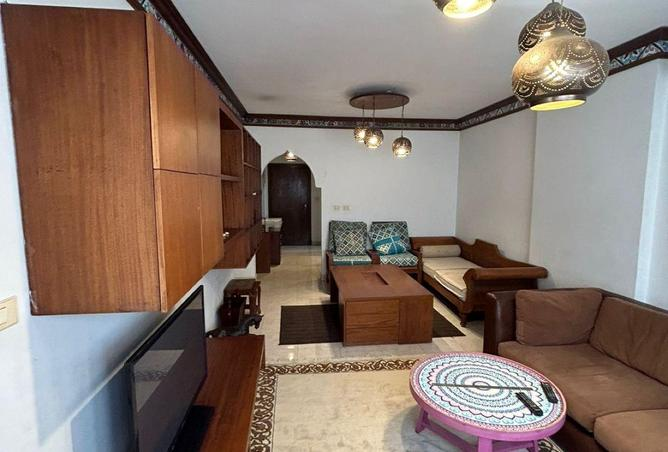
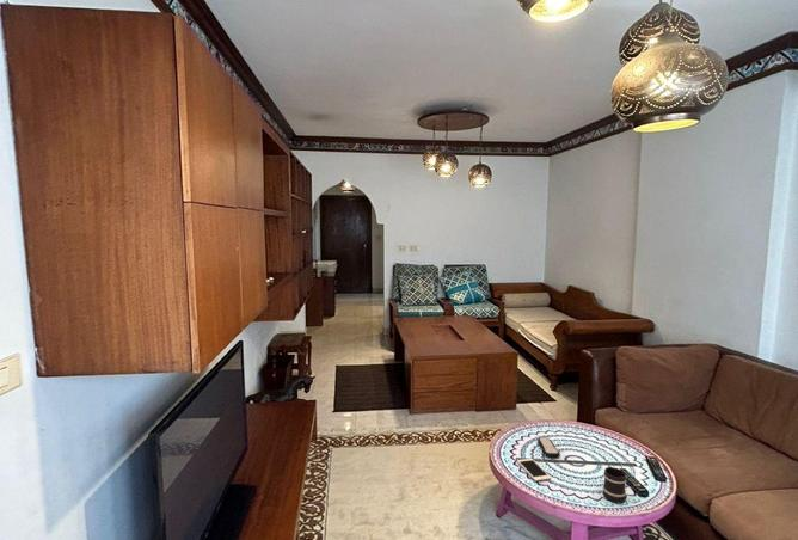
+ remote control (547, 447)
+ mug (613, 481)
+ cell phone (533, 468)
